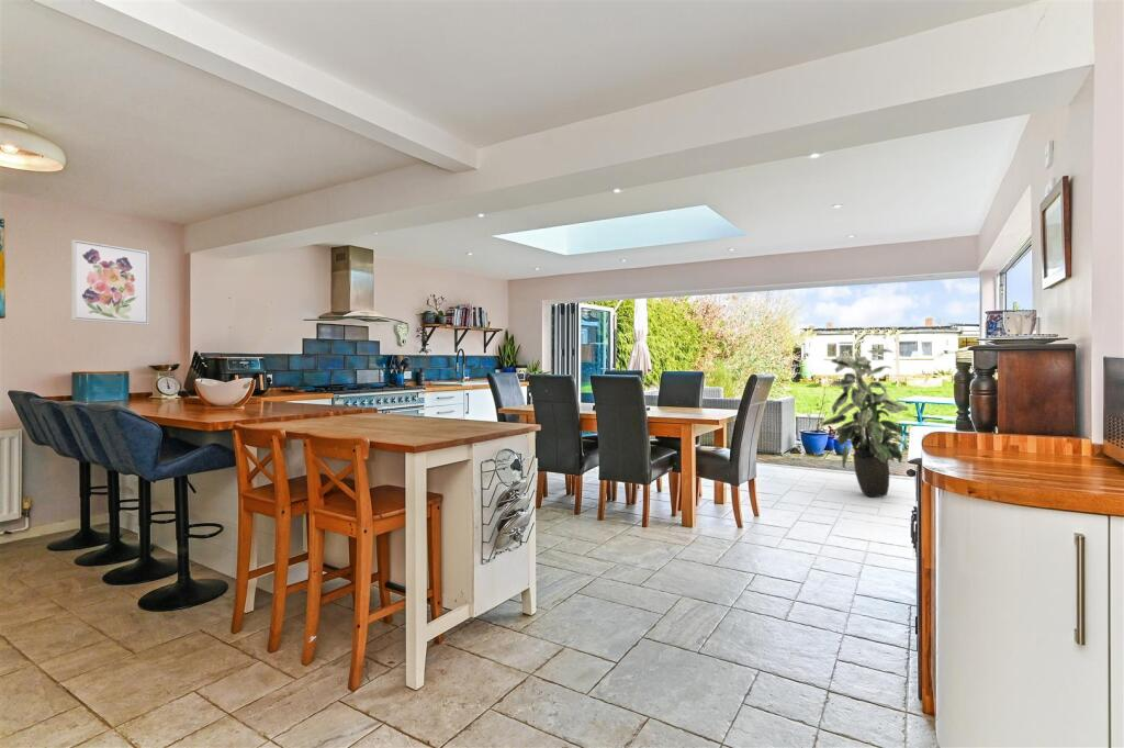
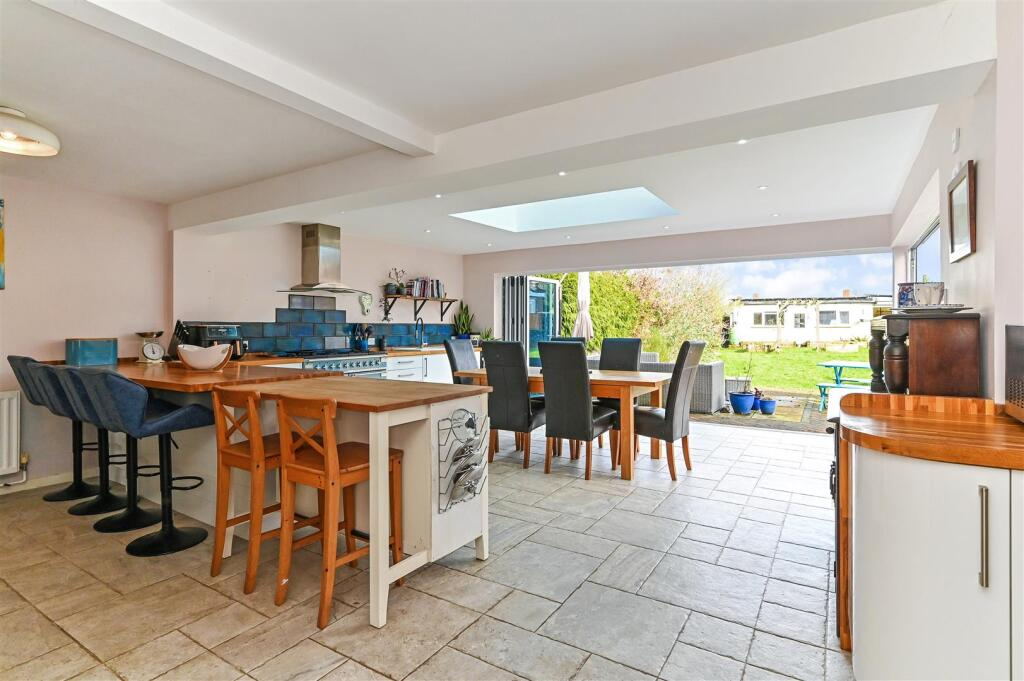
- indoor plant (868, 422)
- wall art (112, 283)
